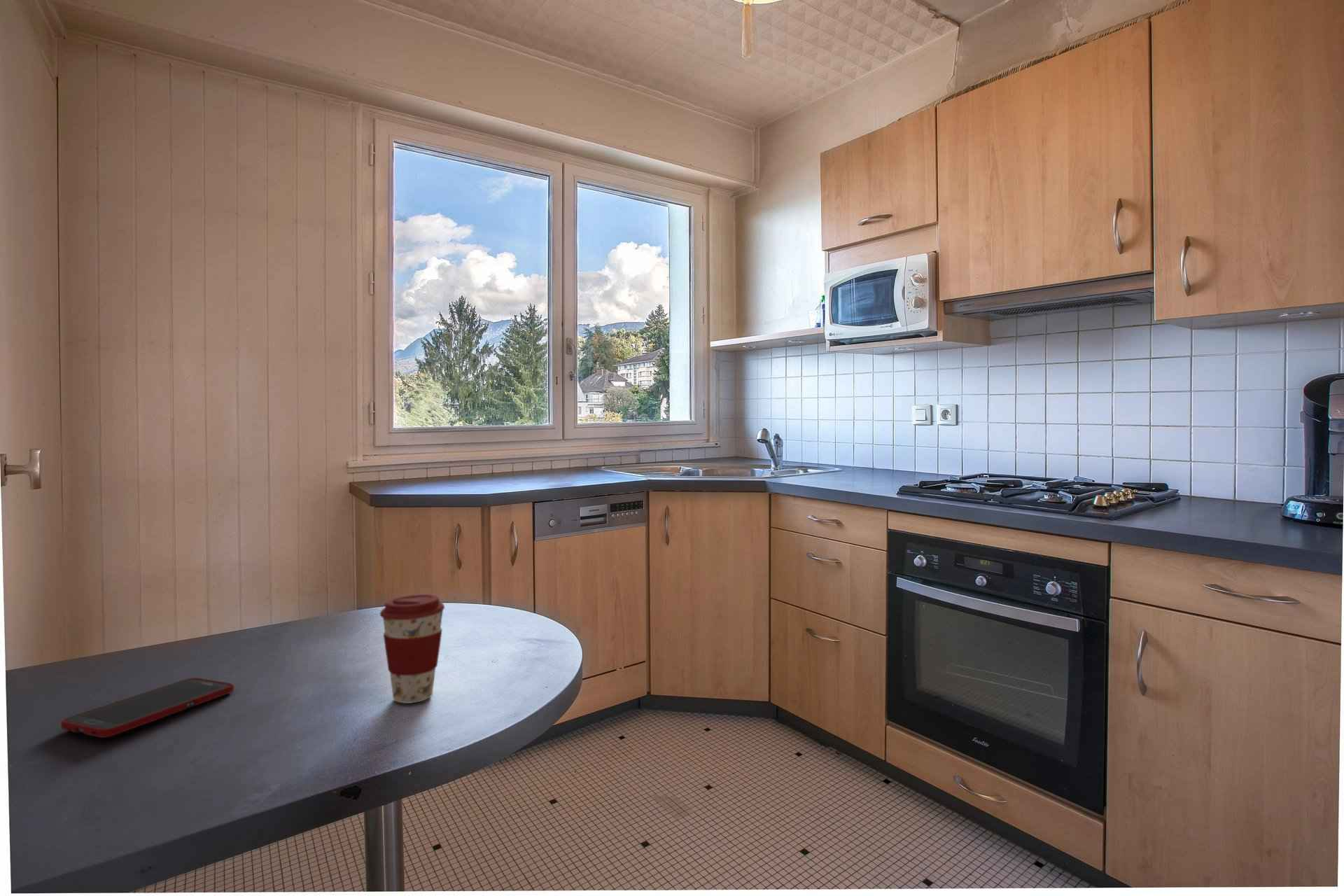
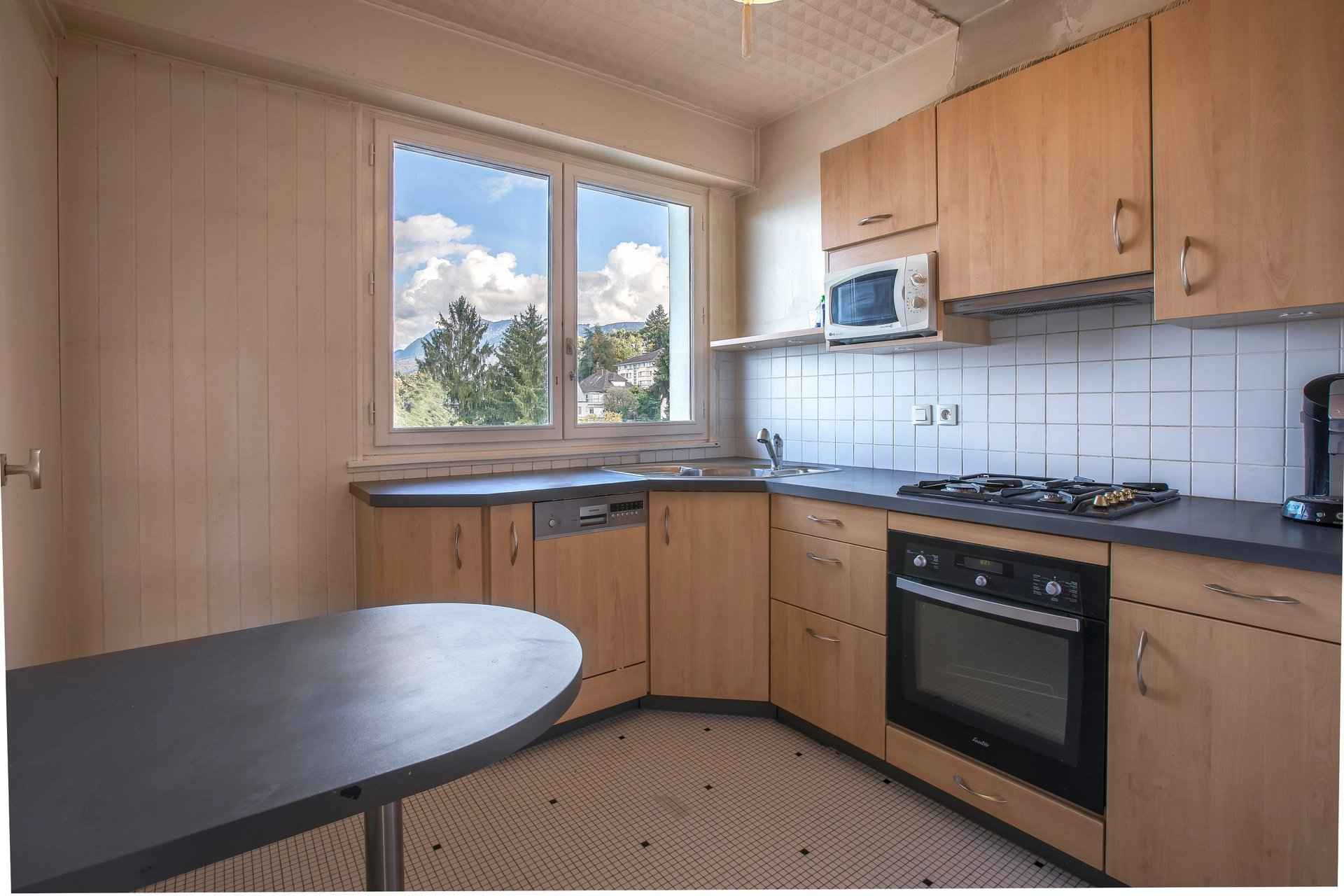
- cell phone (153, 705)
- coffee cup (412, 648)
